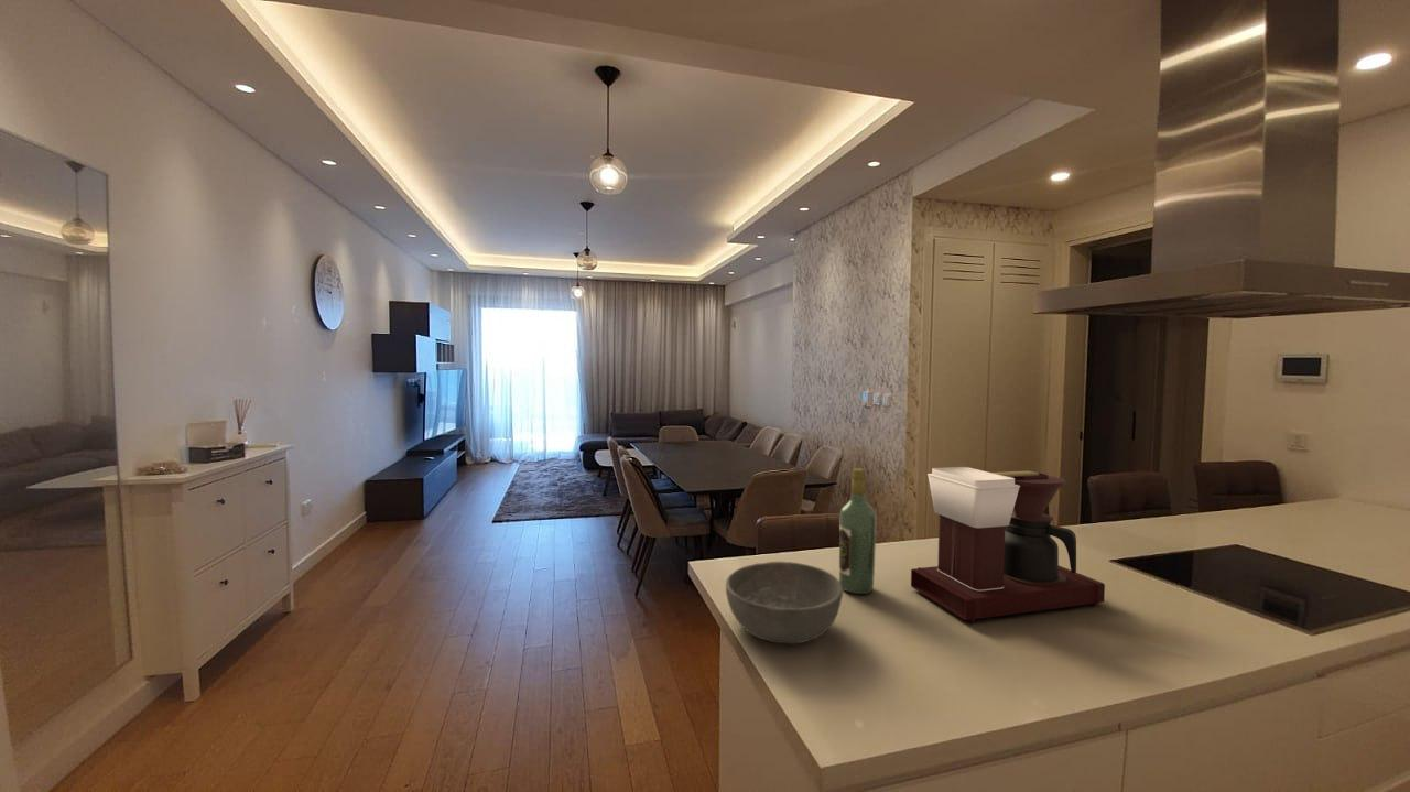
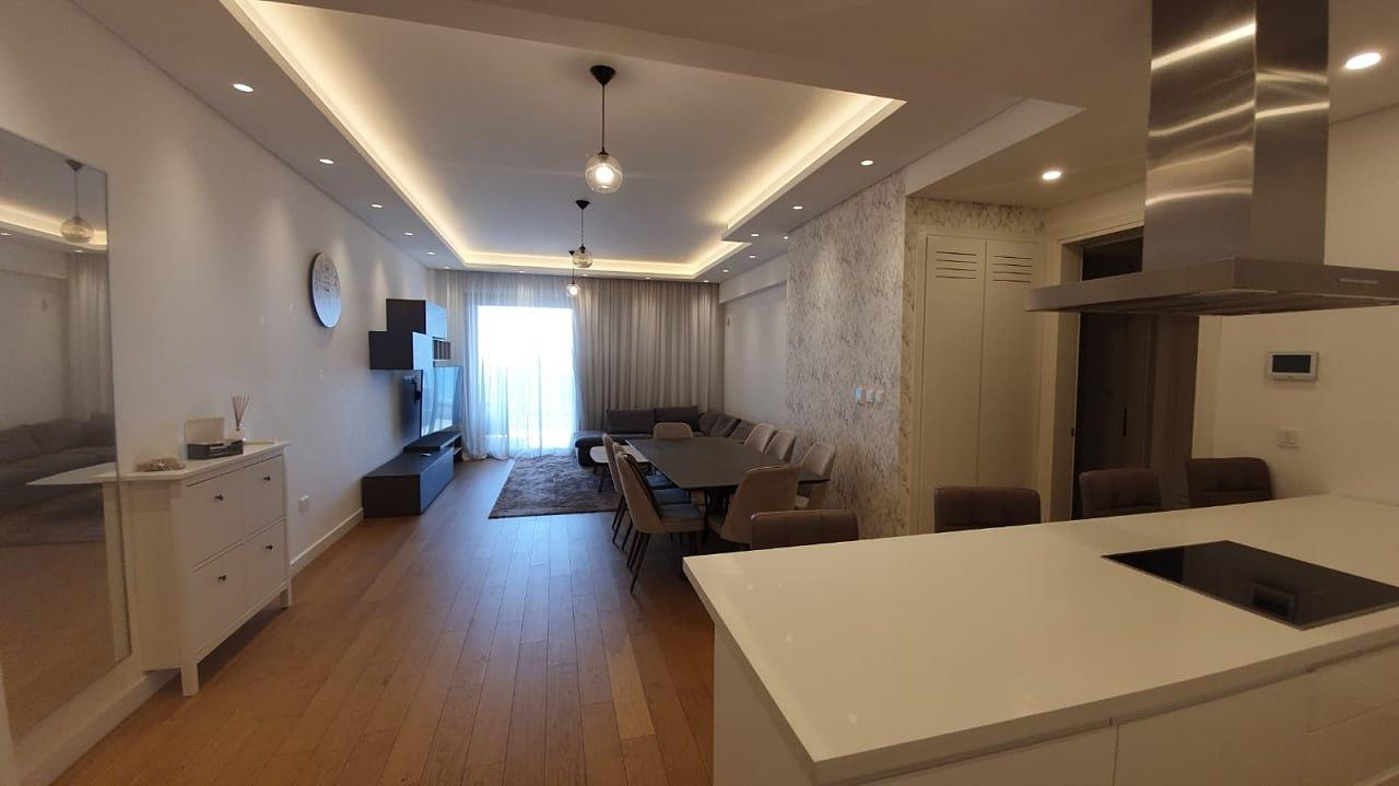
- wine bottle (857, 529)
- bowl (782, 604)
- coffee maker (1006, 534)
